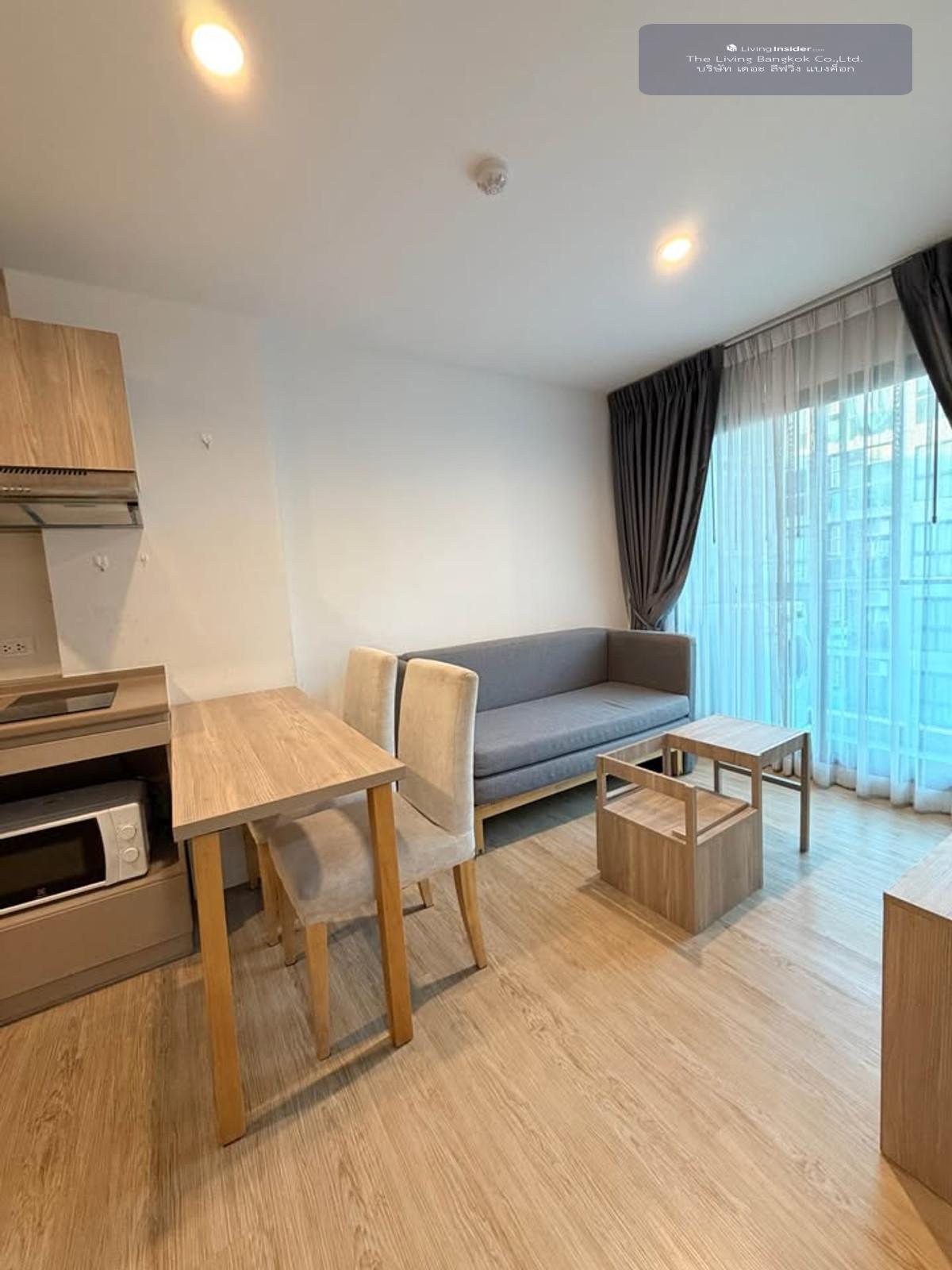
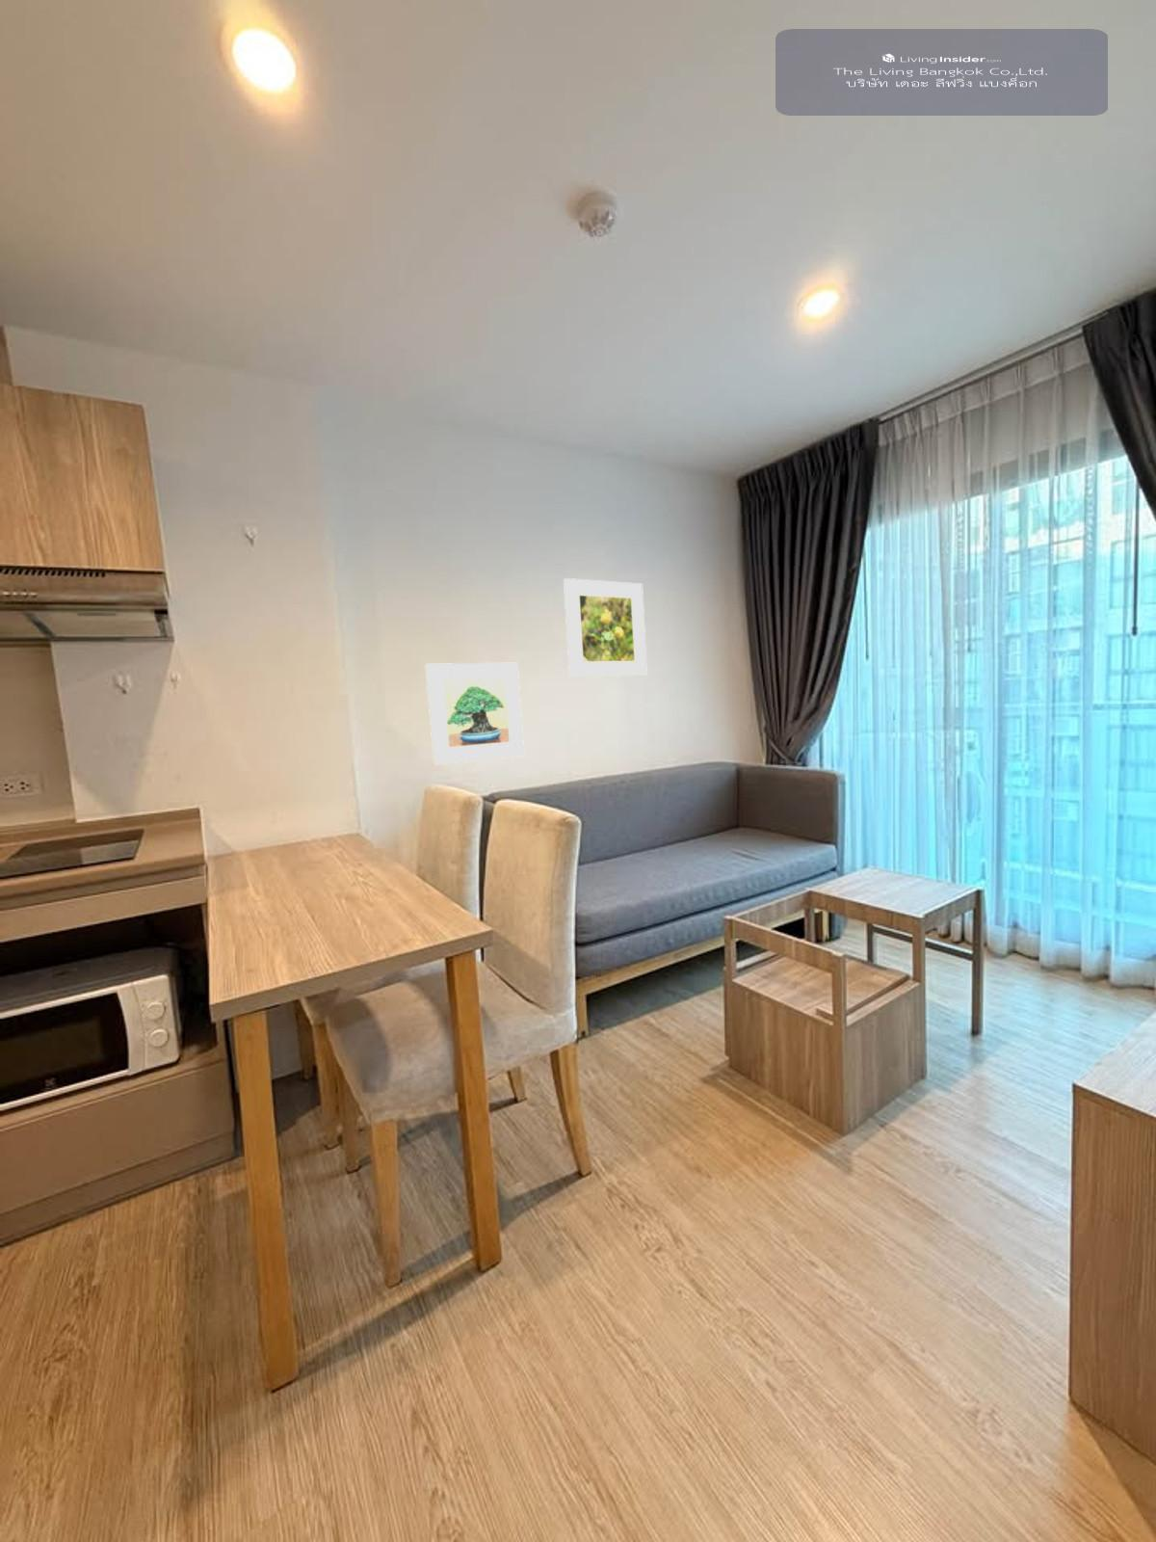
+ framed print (477, 712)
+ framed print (607, 629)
